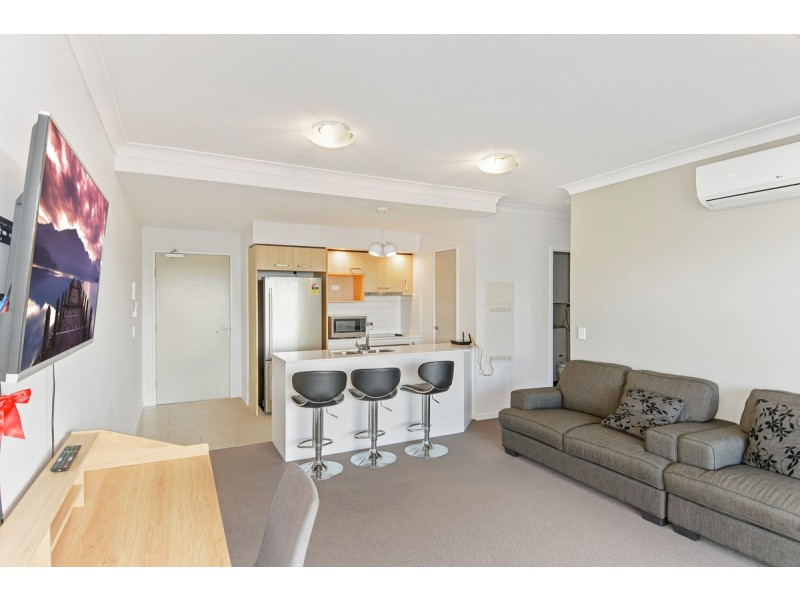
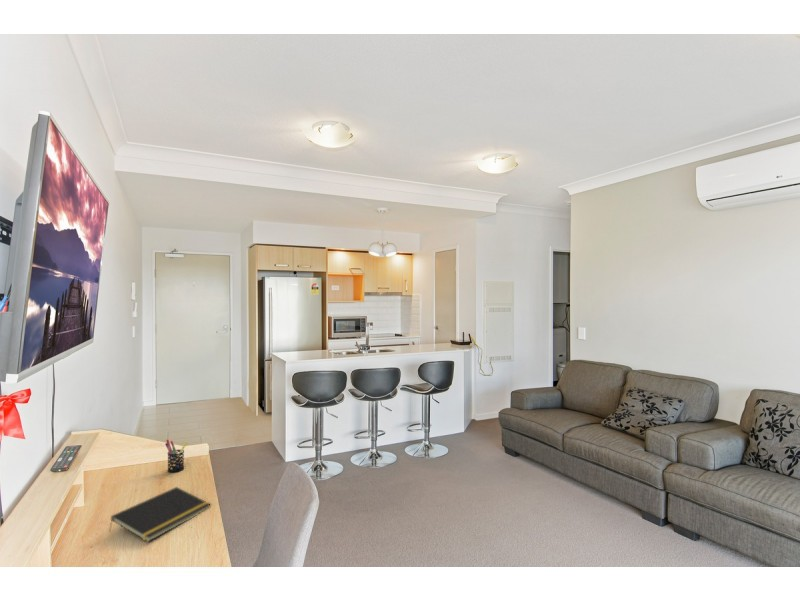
+ notepad (163, 511)
+ pen holder (174, 454)
